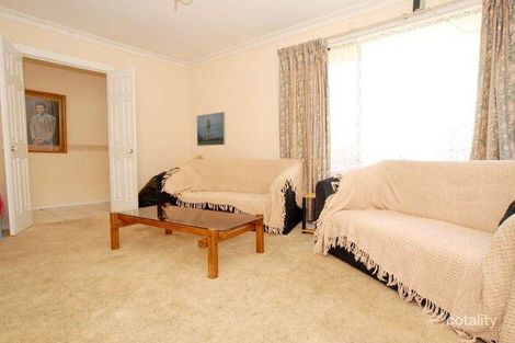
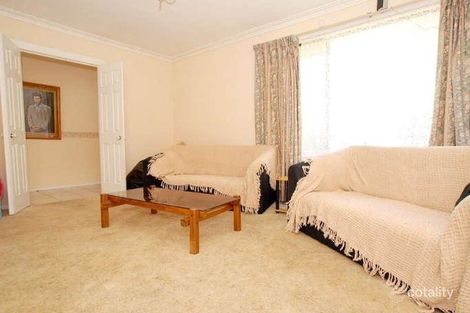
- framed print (210, 129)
